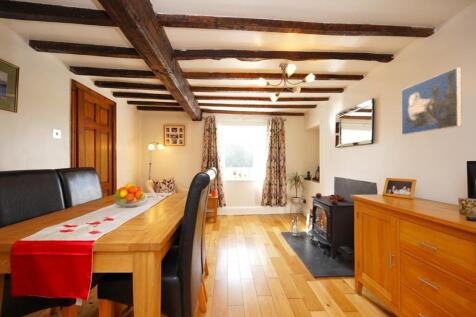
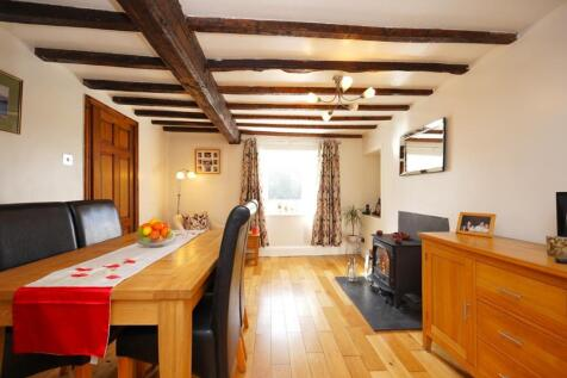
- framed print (427, 105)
